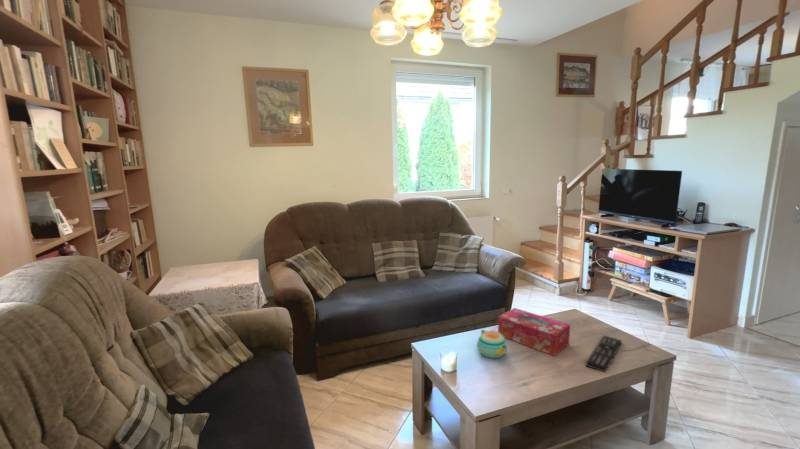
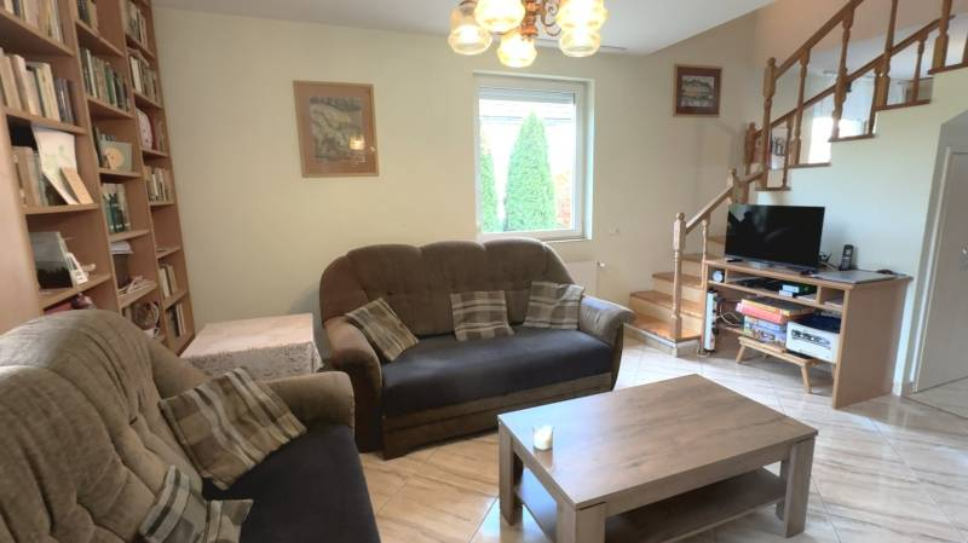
- teapot (492, 342)
- tissue box (532, 329)
- remote control (604, 351)
